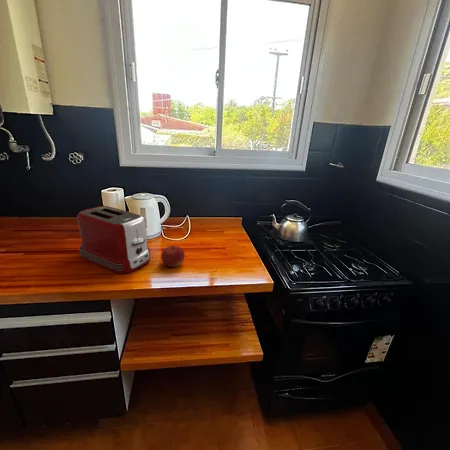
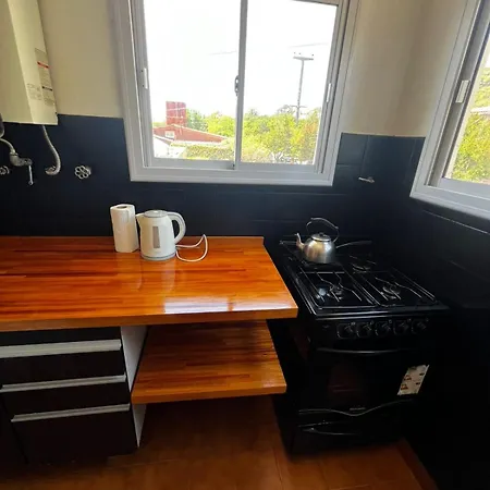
- fruit (173, 255)
- toaster (113, 236)
